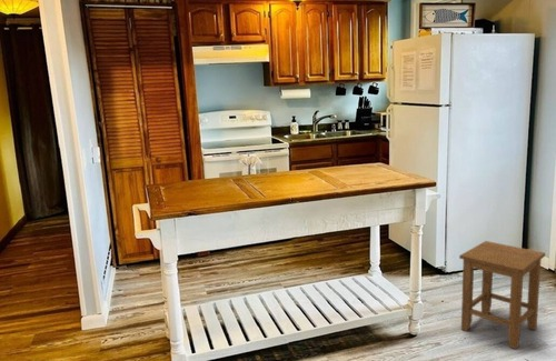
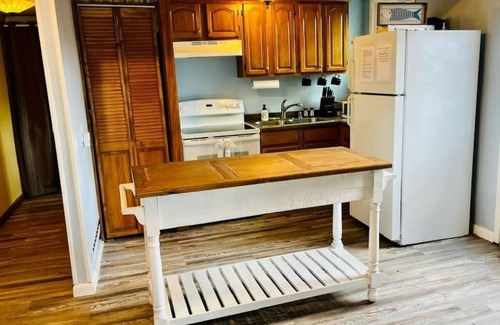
- stool (500, 295)
